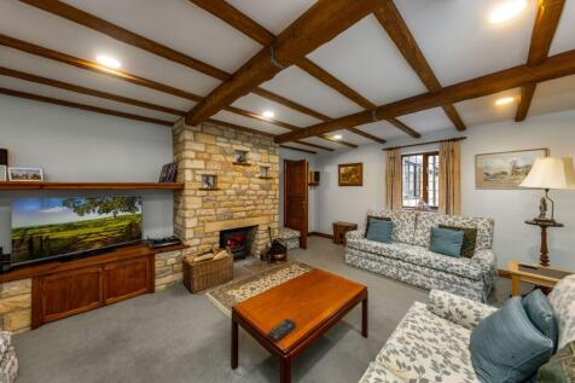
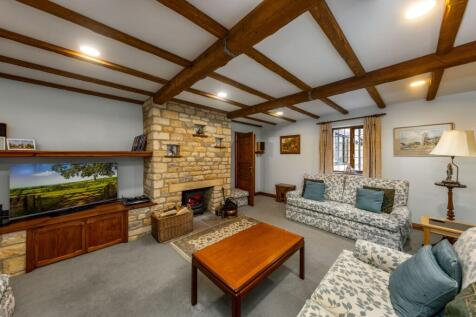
- remote control (281, 329)
